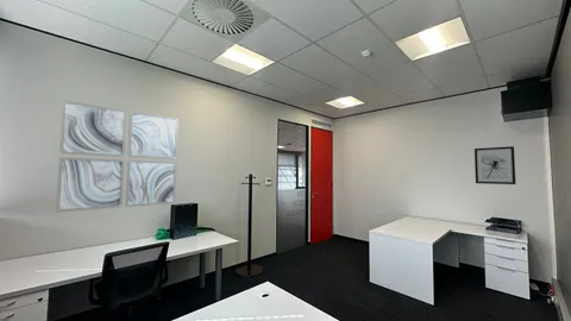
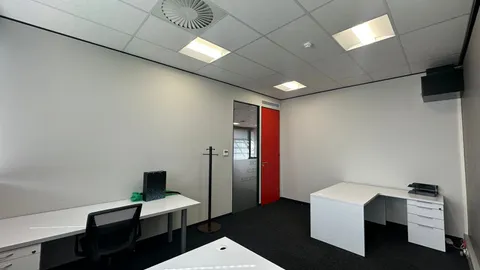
- wall art (494, 165)
- wall art (127, 159)
